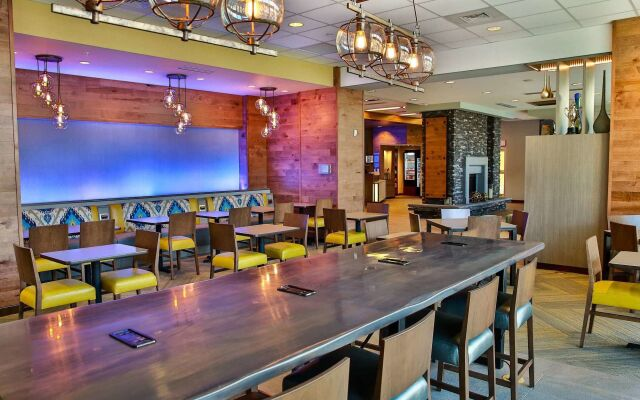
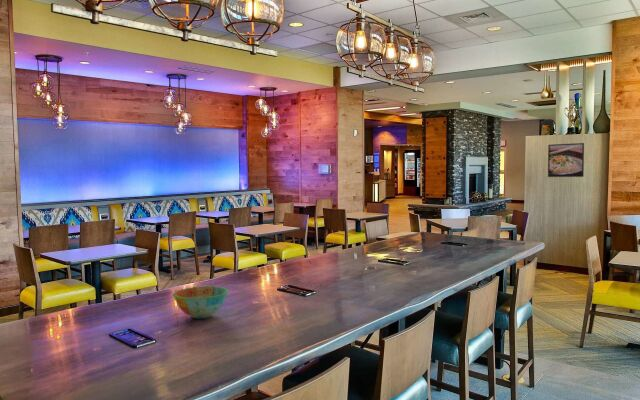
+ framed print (565, 160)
+ bowl (201, 304)
